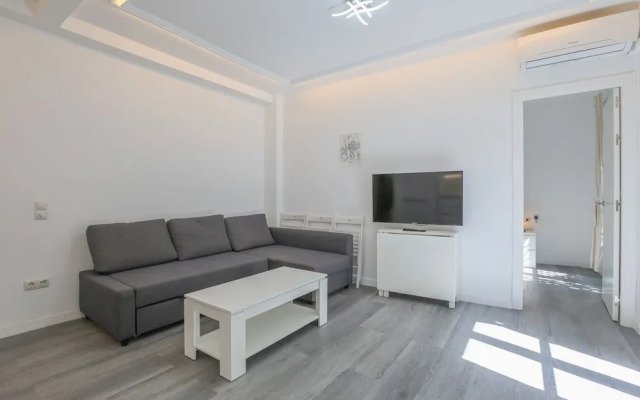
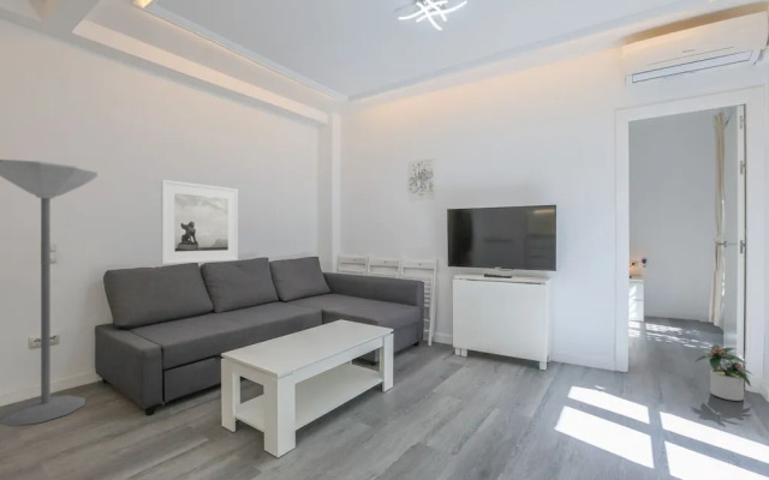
+ floor lamp (44, 289)
+ potted plant (722, 371)
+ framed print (202, 223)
